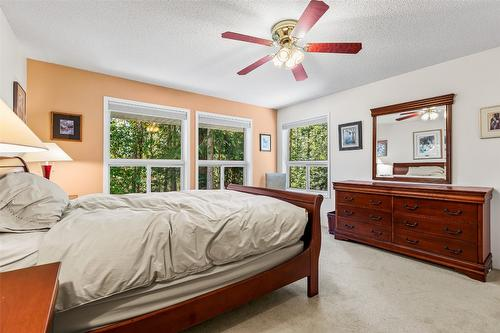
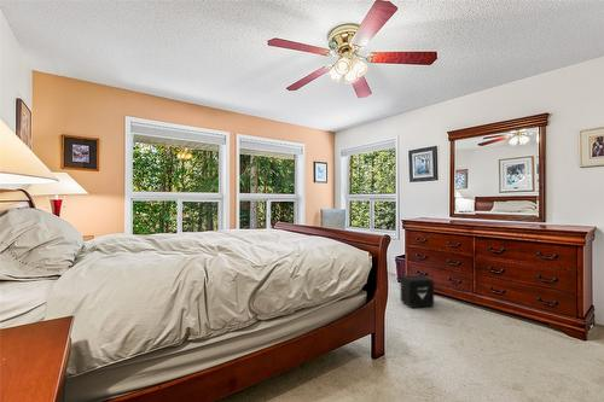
+ air purifier (417, 291)
